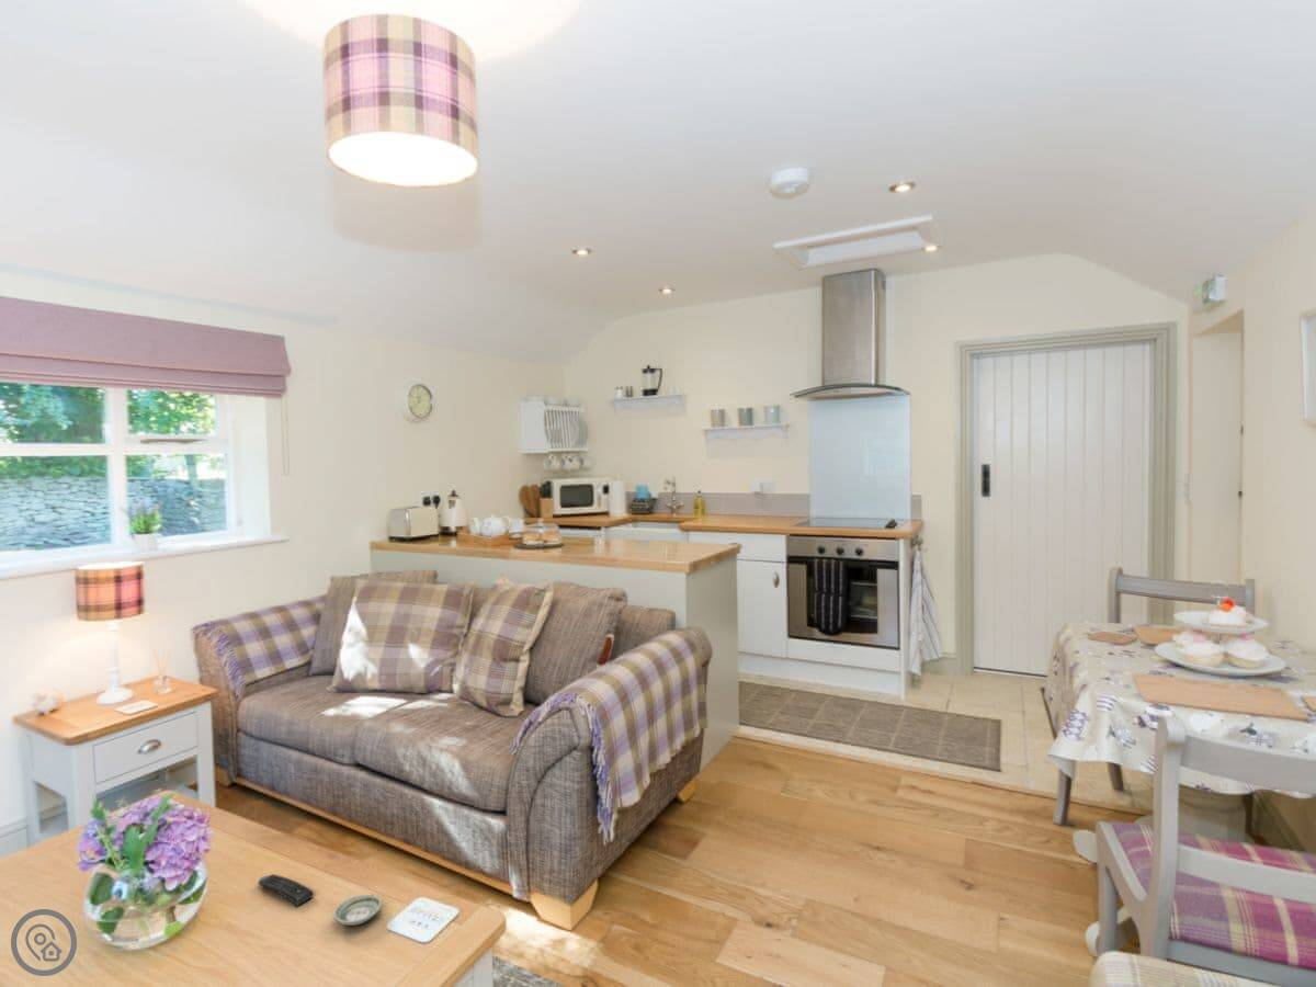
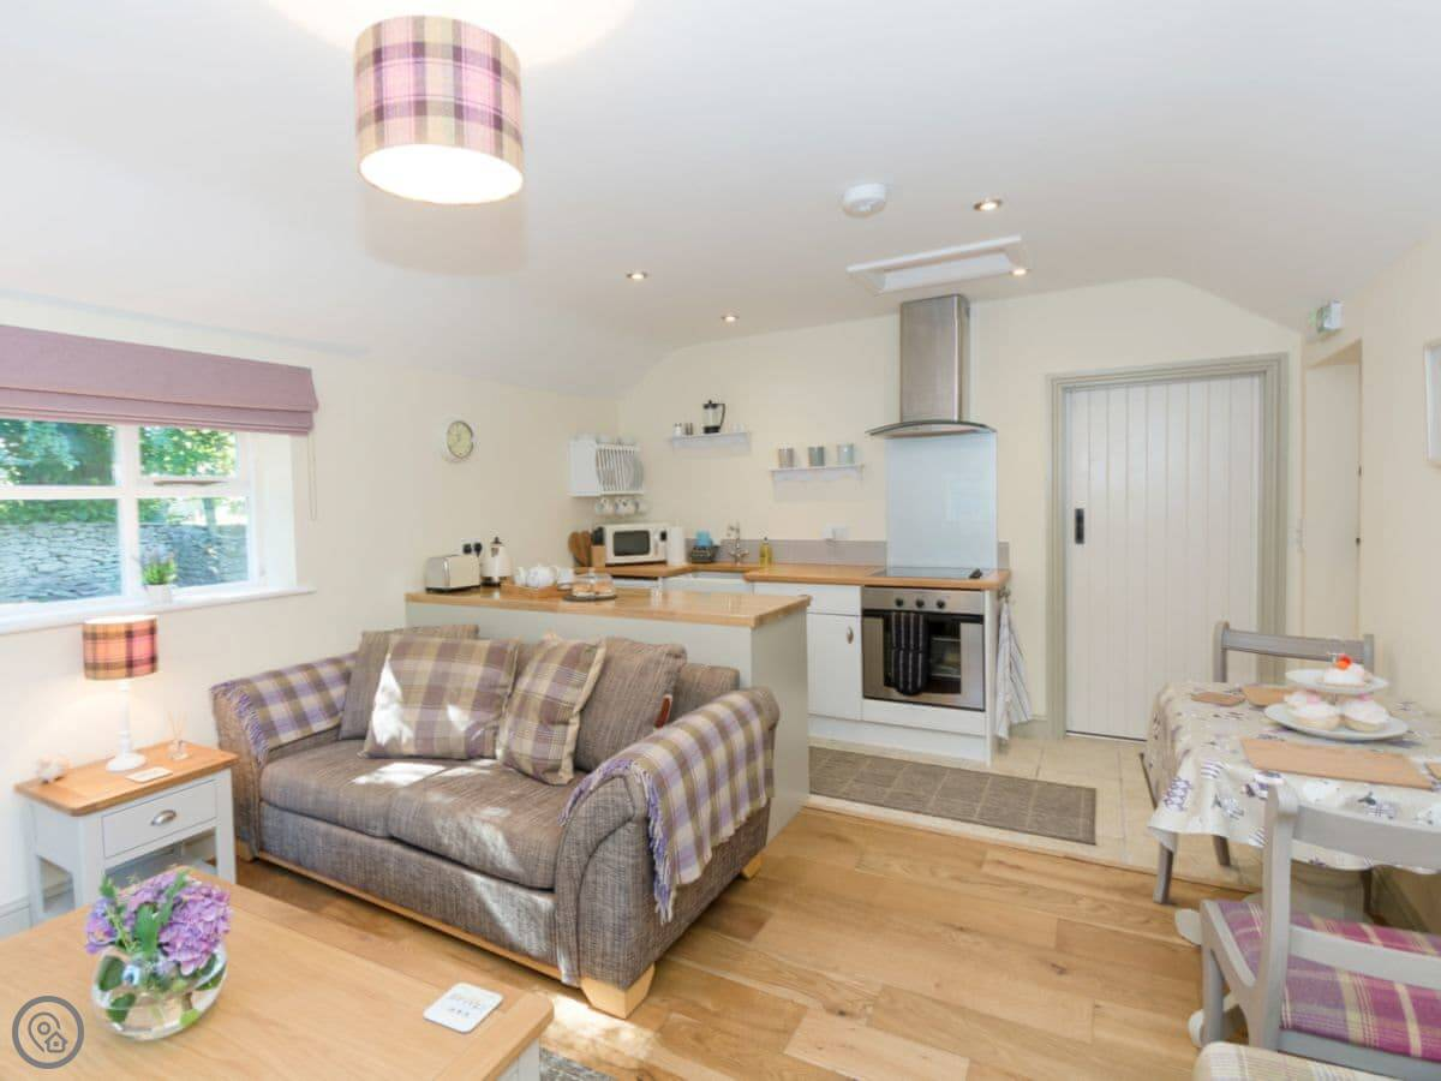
- remote control (283, 887)
- saucer (358, 912)
